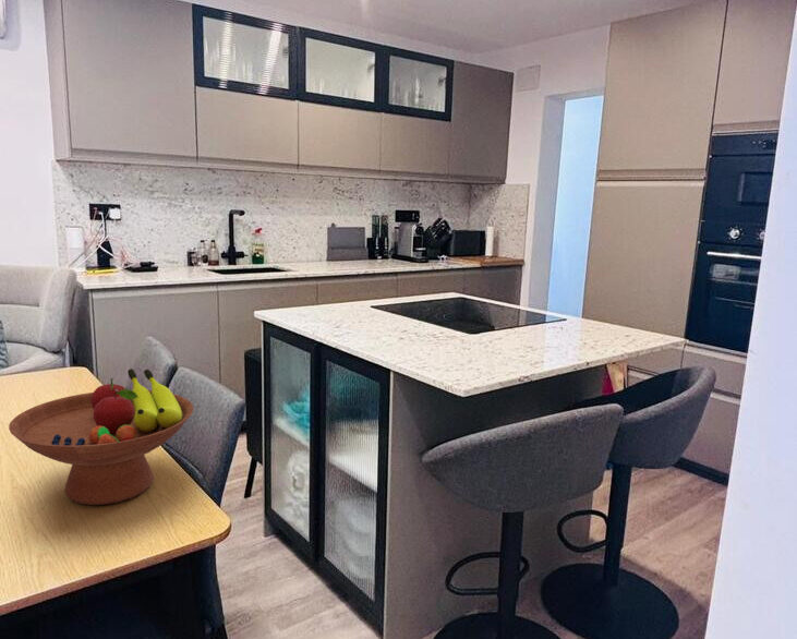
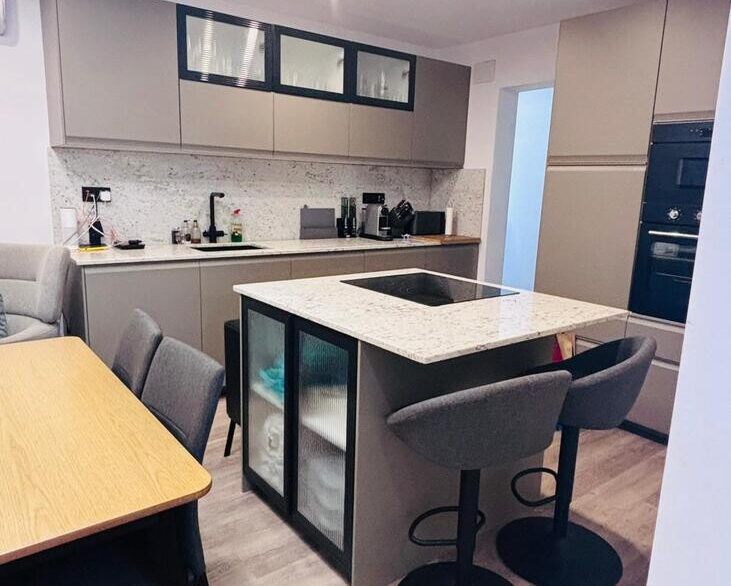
- fruit bowl (107, 436)
